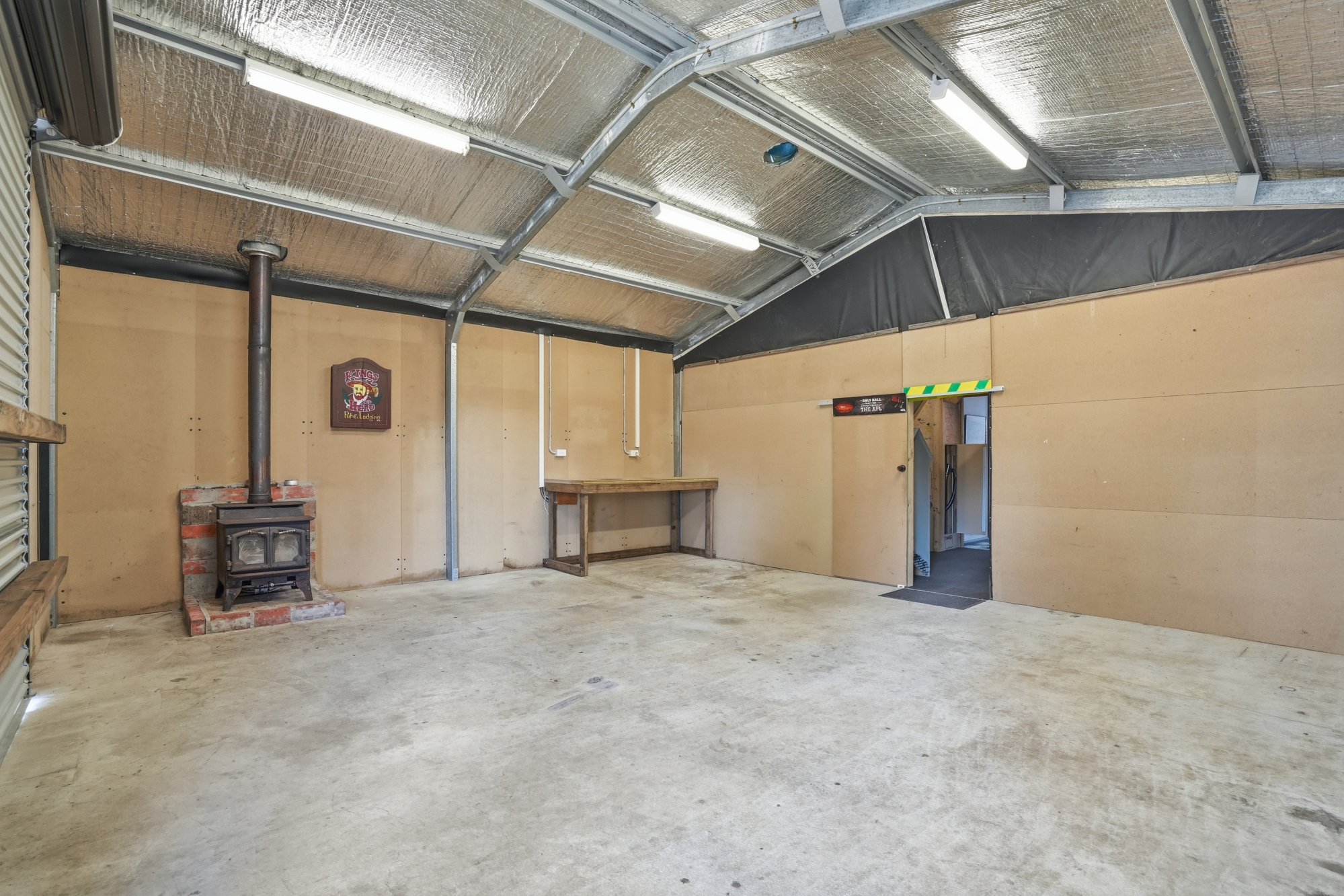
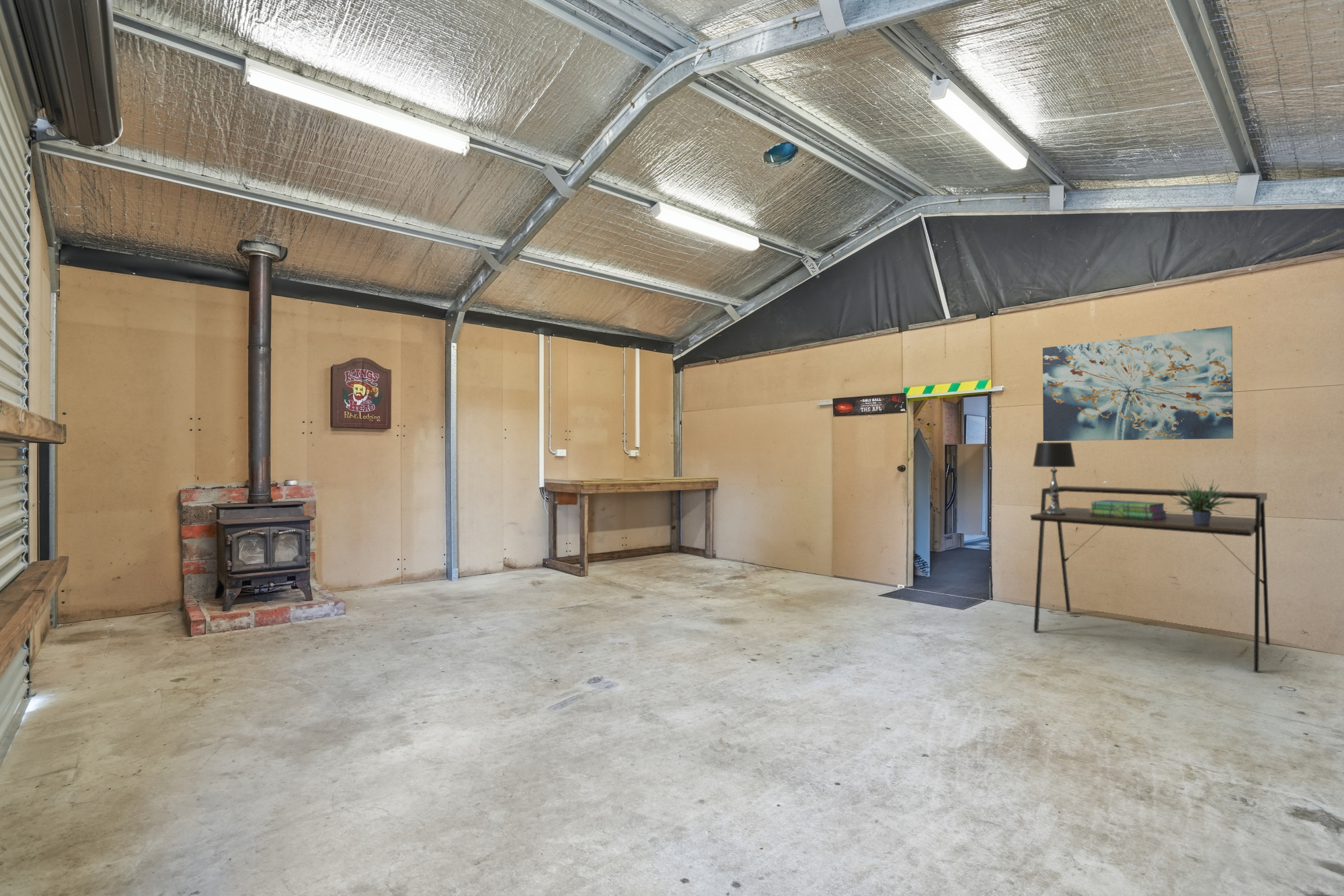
+ desk (1144, 528)
+ table lamp (1054, 478)
+ wall art (1129, 389)
+ stack of books (1127, 509)
+ potted plant (1198, 497)
